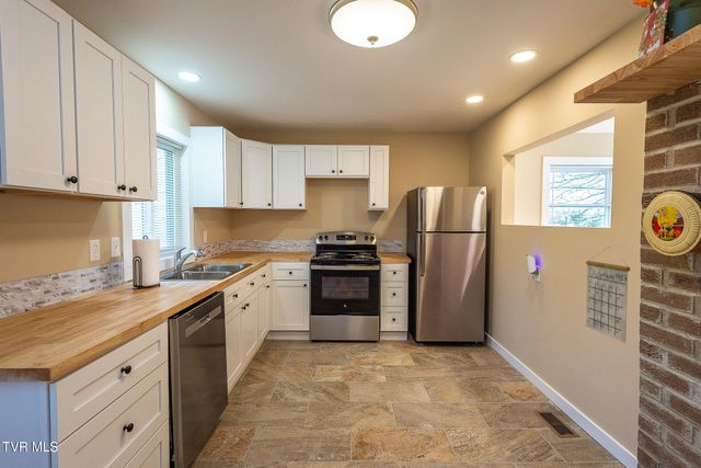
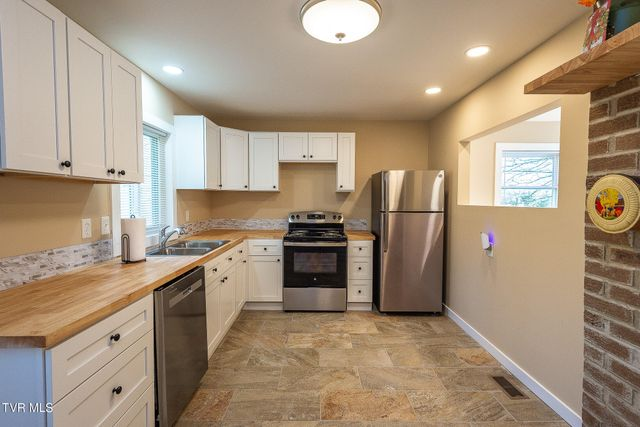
- calendar (606, 290)
